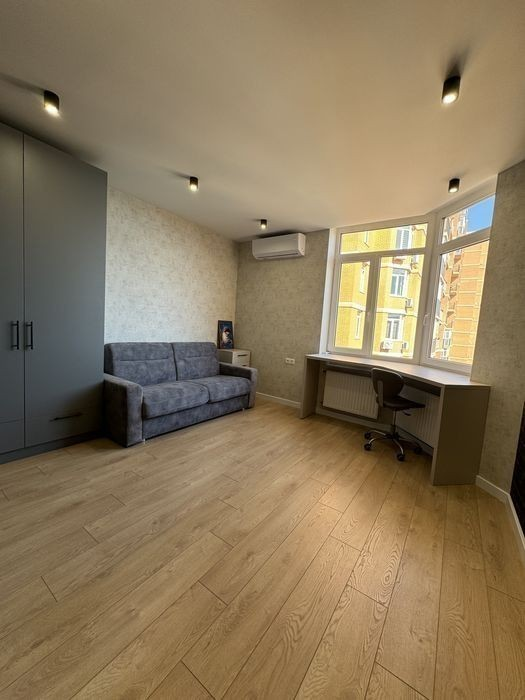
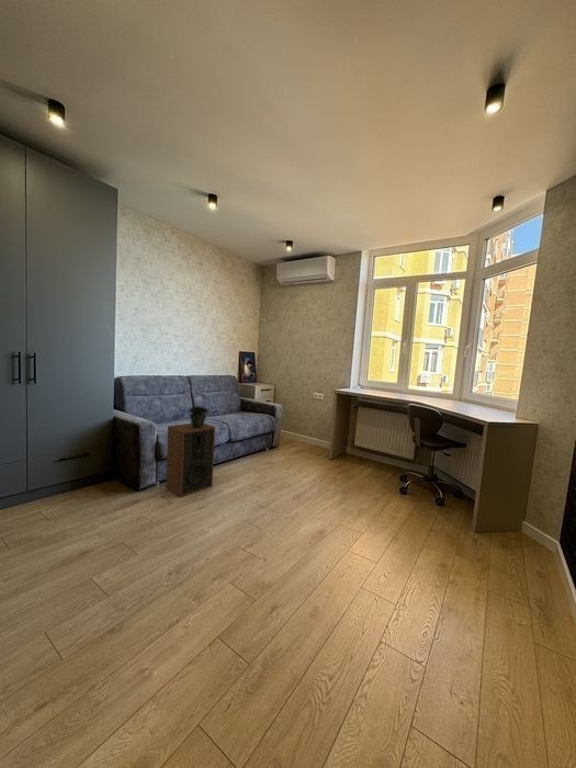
+ speaker (190, 456)
+ potted plant (197, 407)
